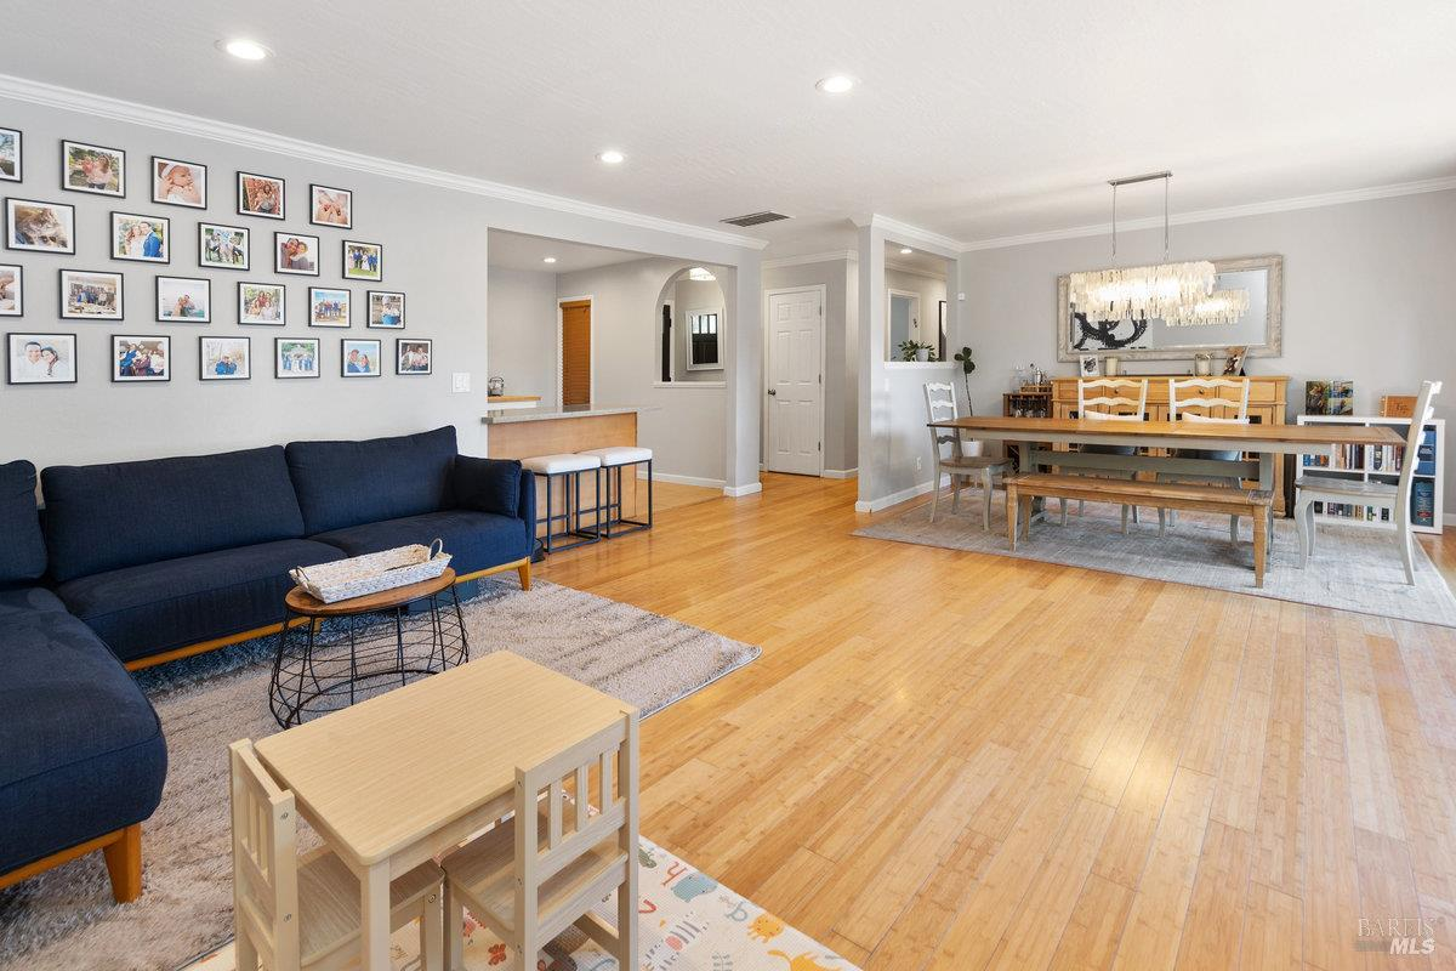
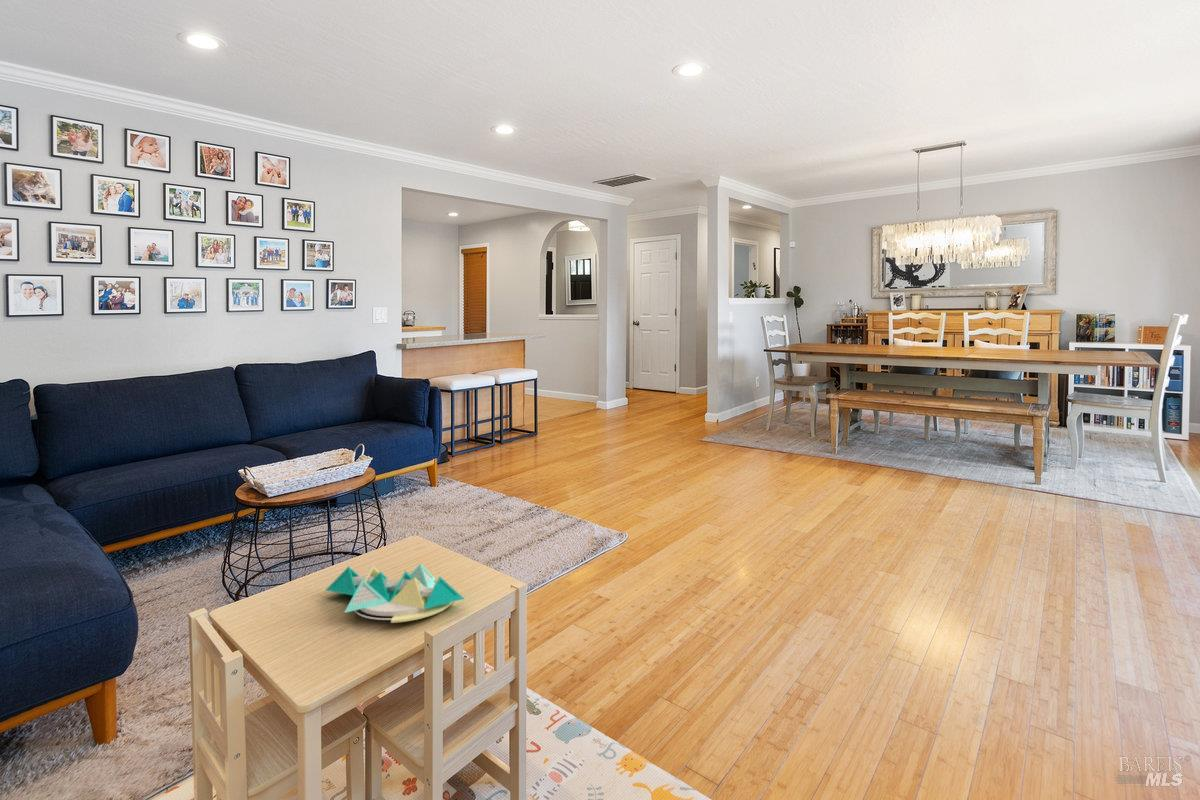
+ board game (393, 586)
